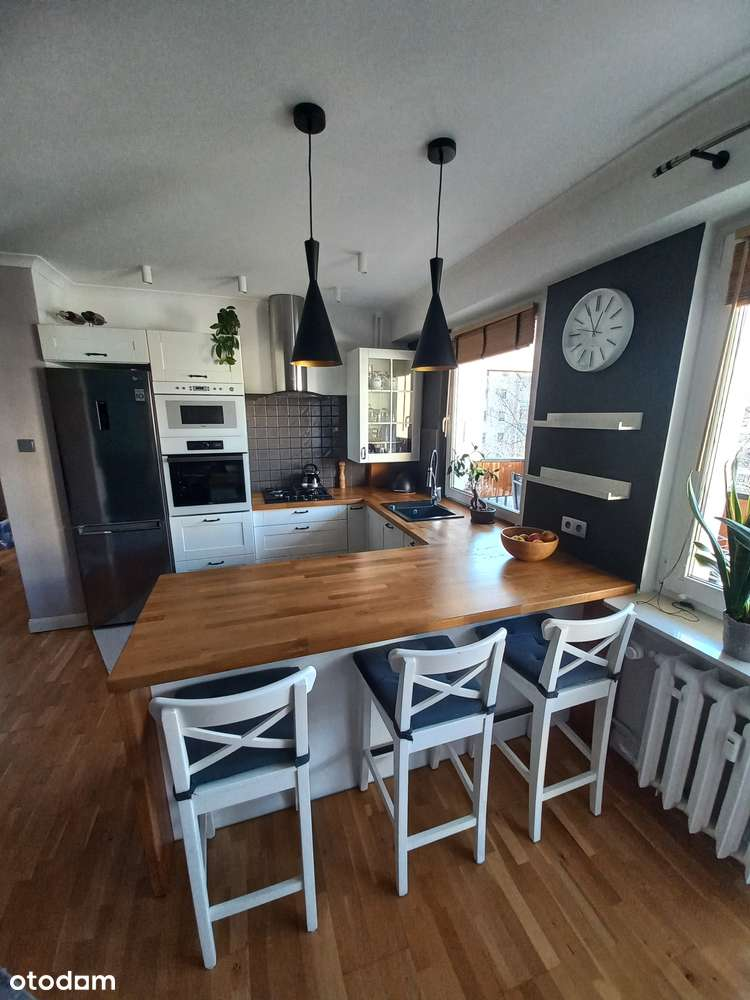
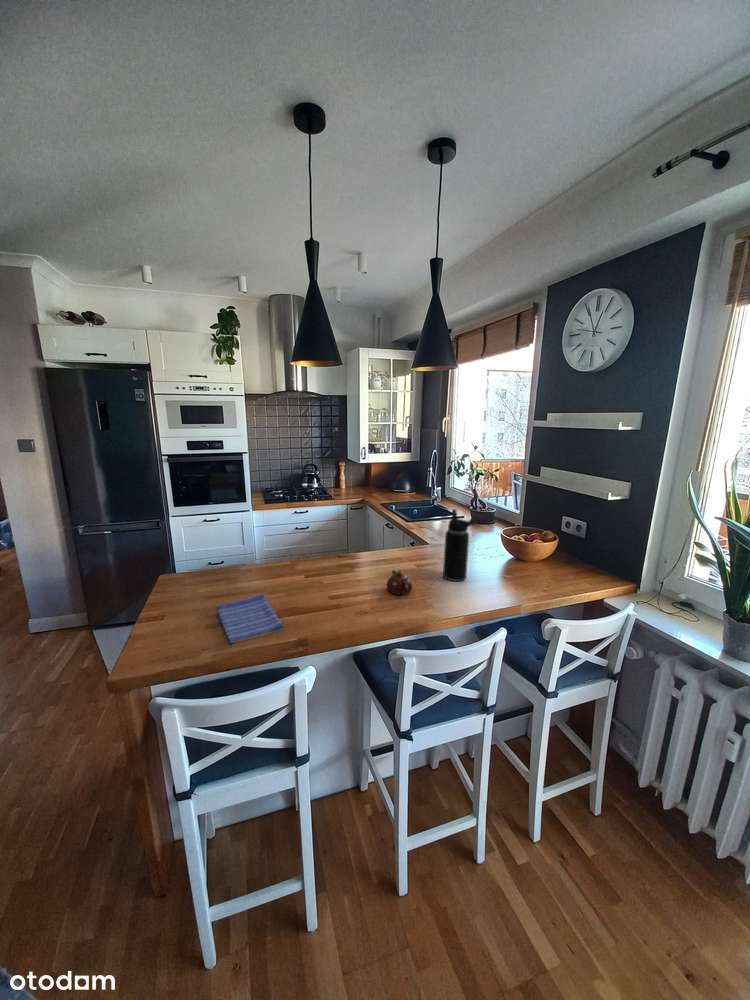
+ dish towel (249, 616)
+ water bottle (458, 545)
+ teapot (399, 581)
